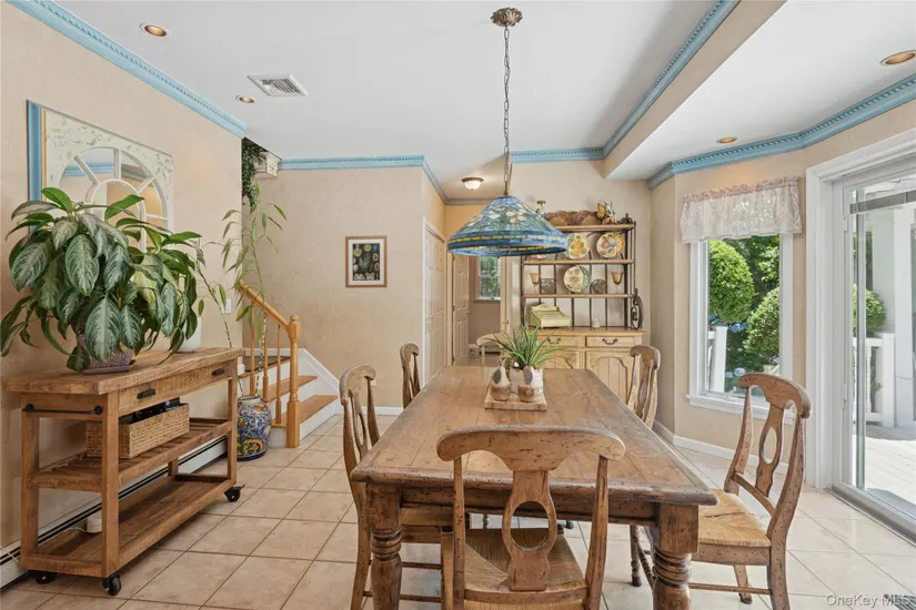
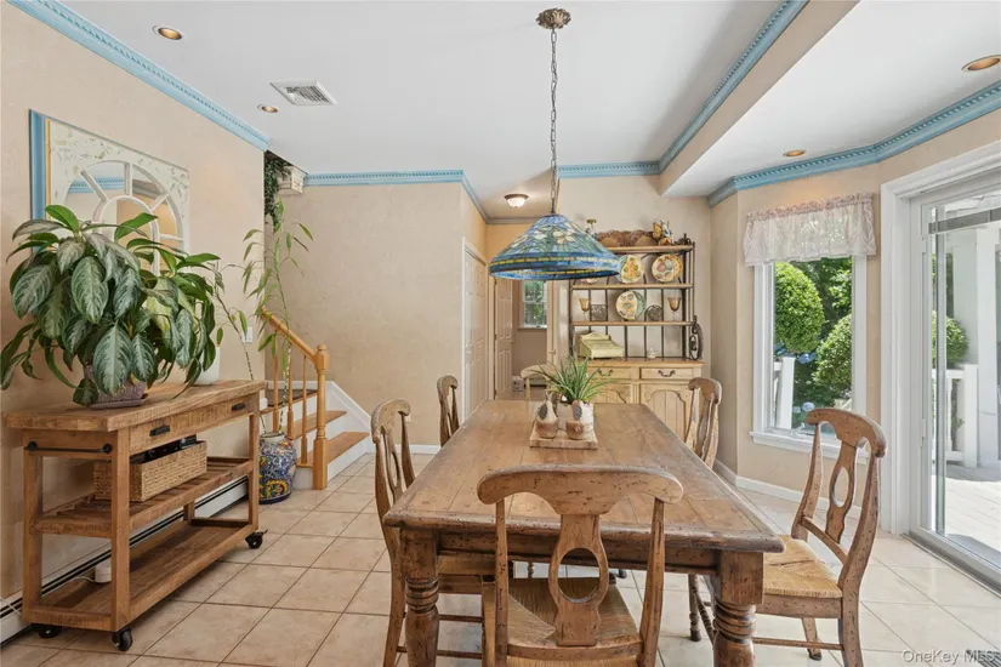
- wall art (365, 262)
